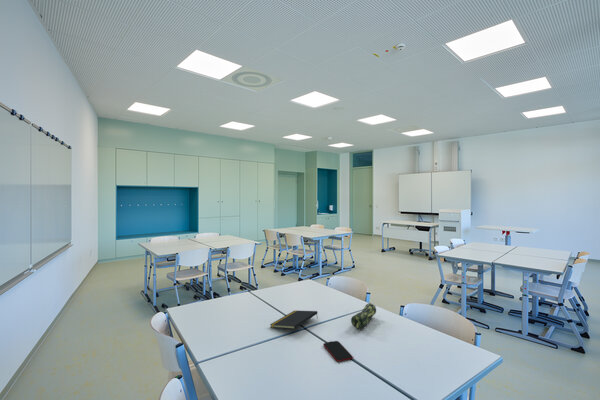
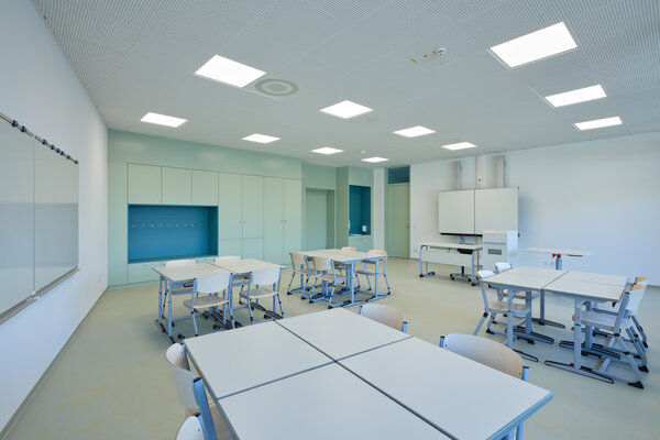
- pencil case (364, 315)
- notepad (294, 318)
- smartphone (337, 350)
